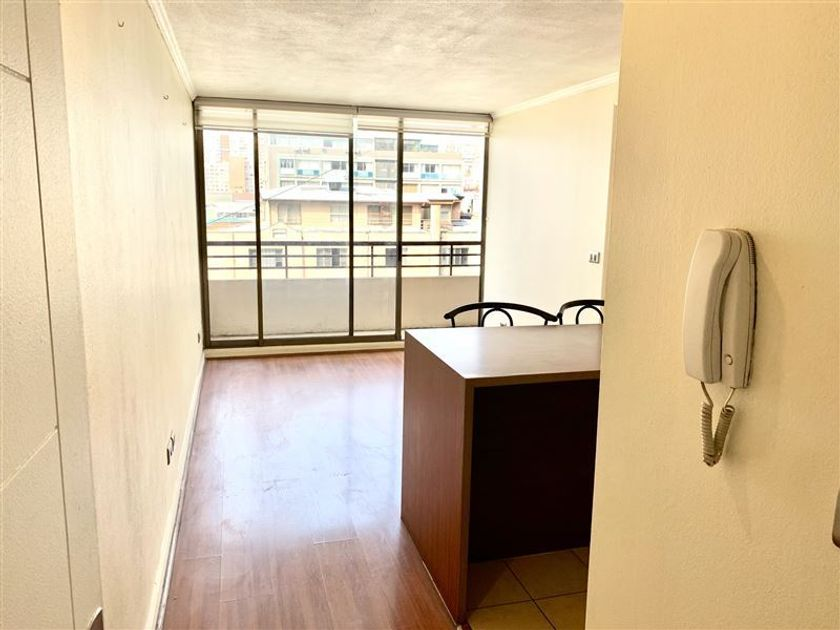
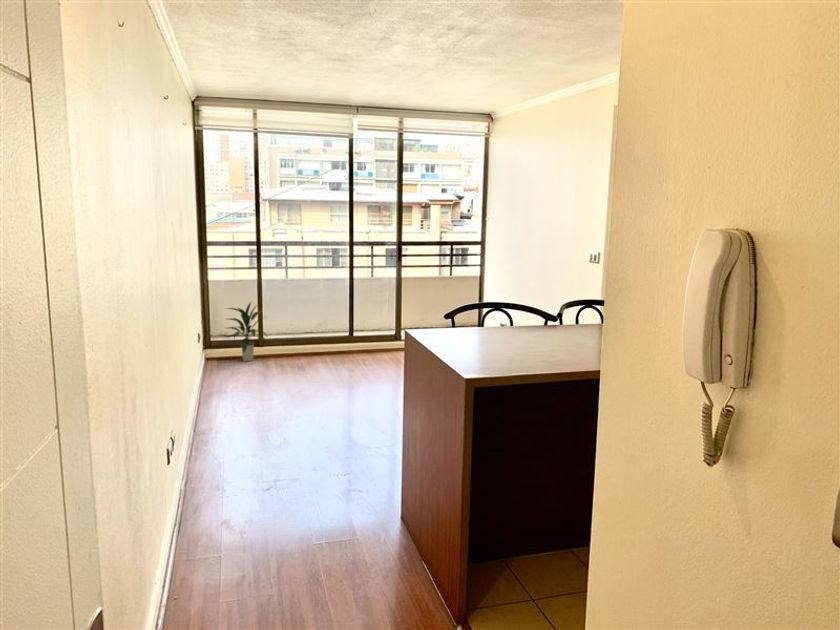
+ indoor plant (245, 331)
